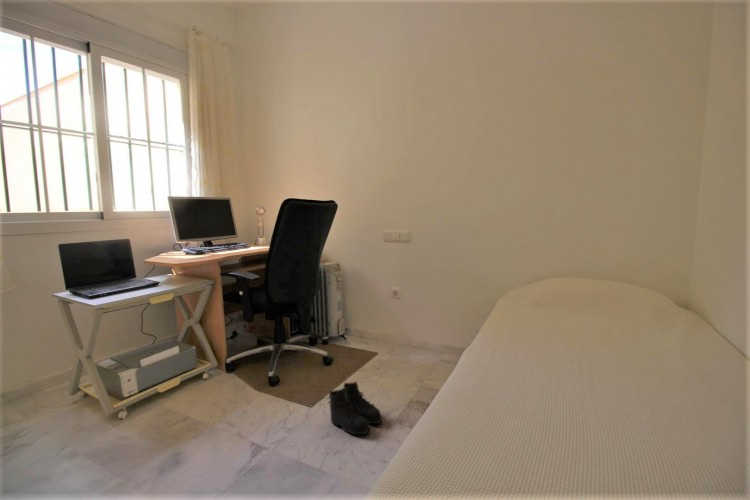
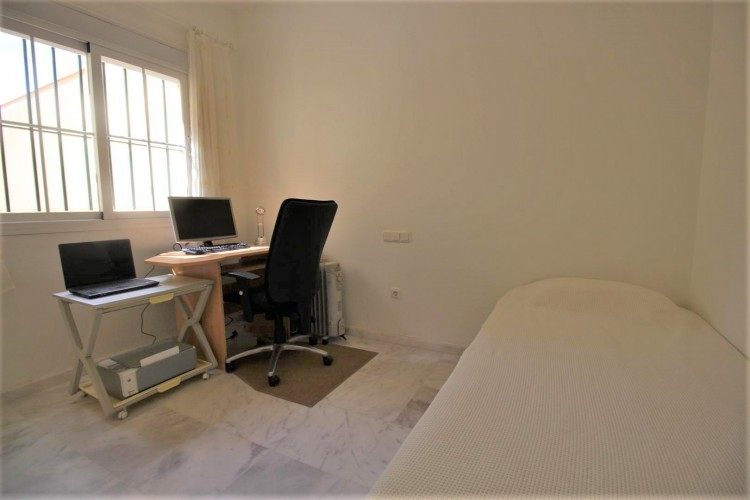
- boots (355, 404)
